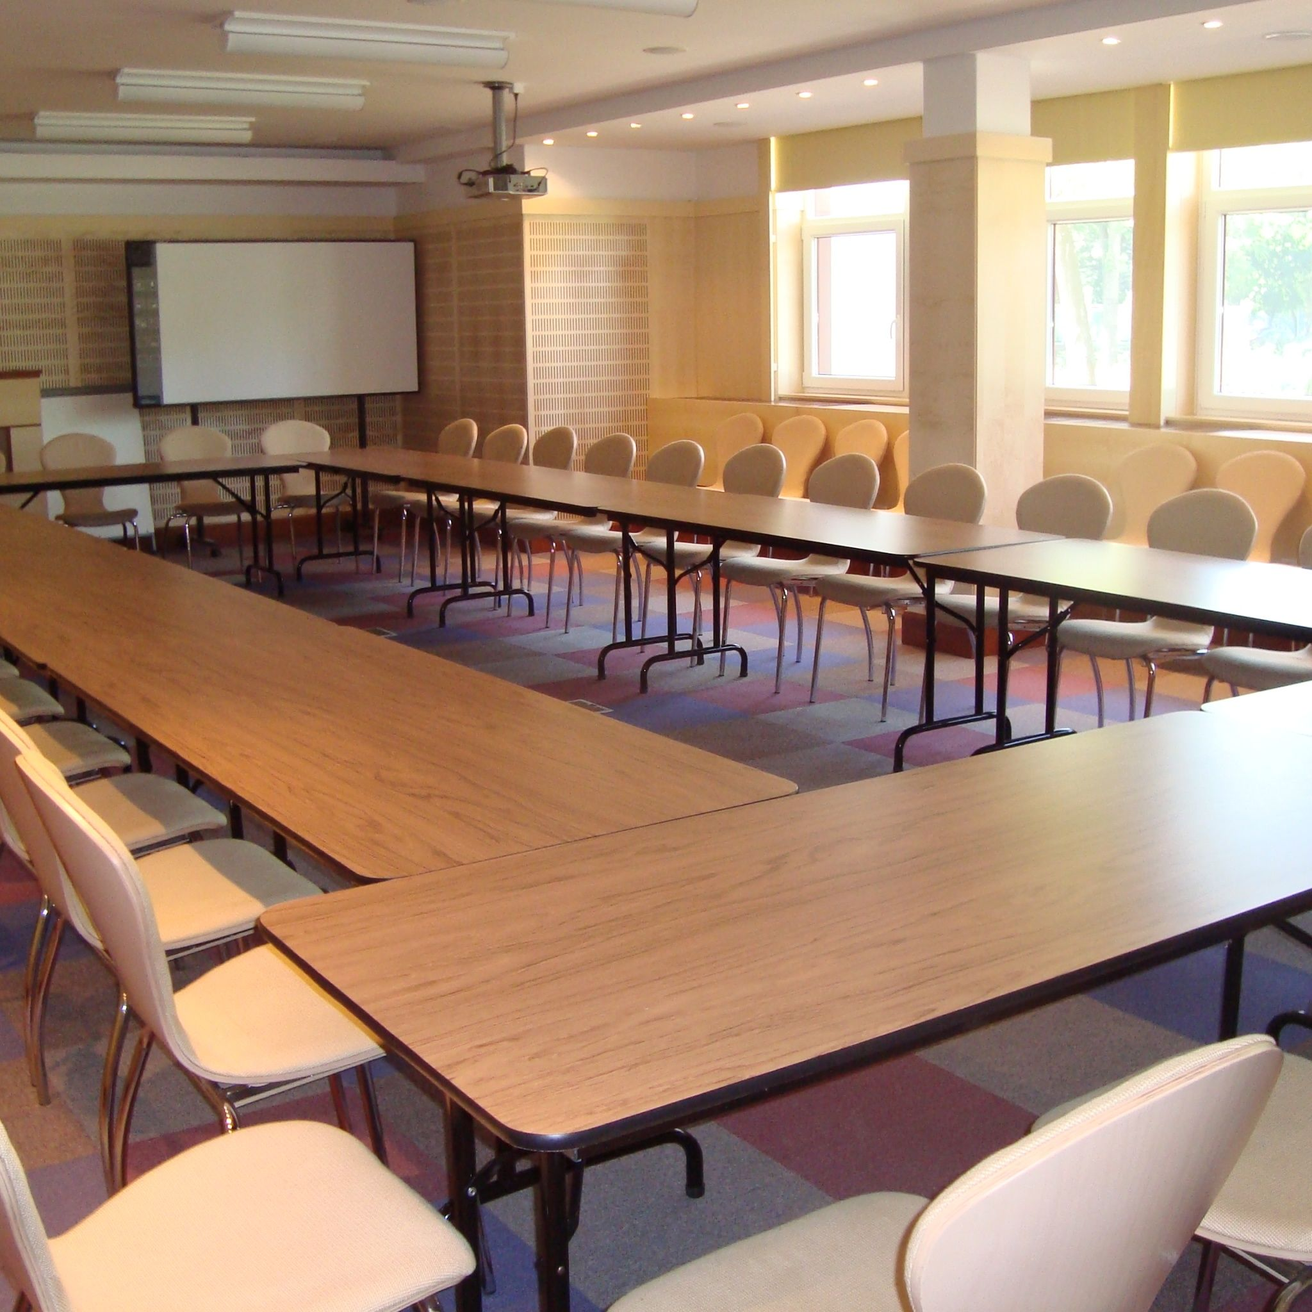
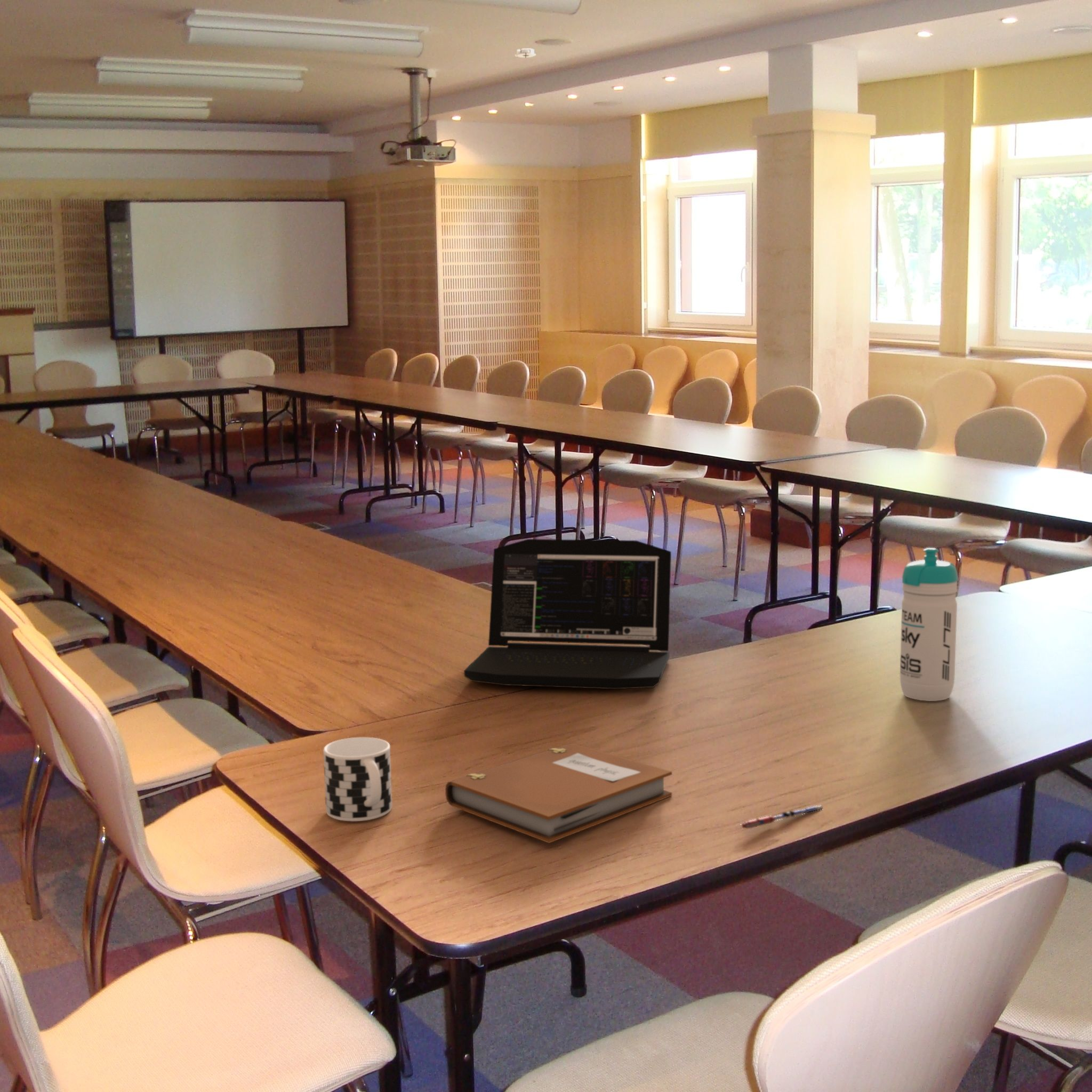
+ cup (362, 782)
+ notebook (562, 786)
+ laptop (571, 610)
+ smoke detector (525, 53)
+ pen (783, 815)
+ water bottle (928, 622)
